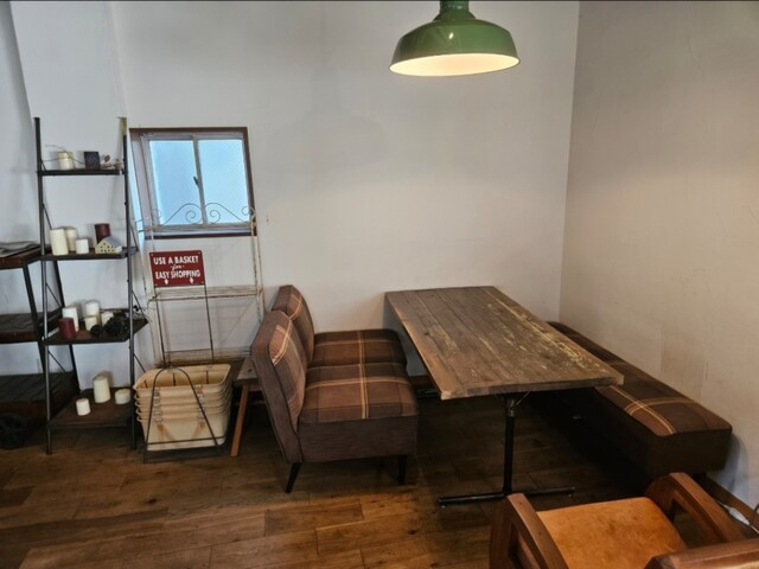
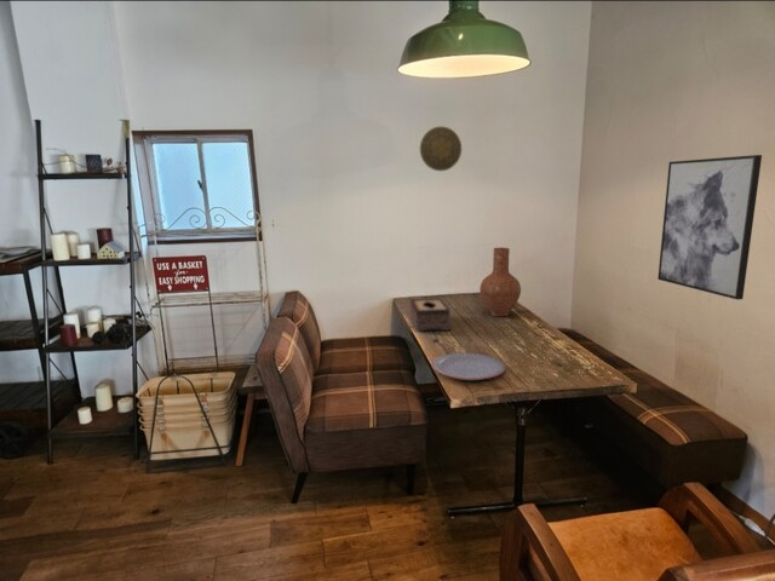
+ wall art (702, 225)
+ vase (500, 281)
+ decorative plate (441, 148)
+ plate (467, 367)
+ tissue box (429, 313)
